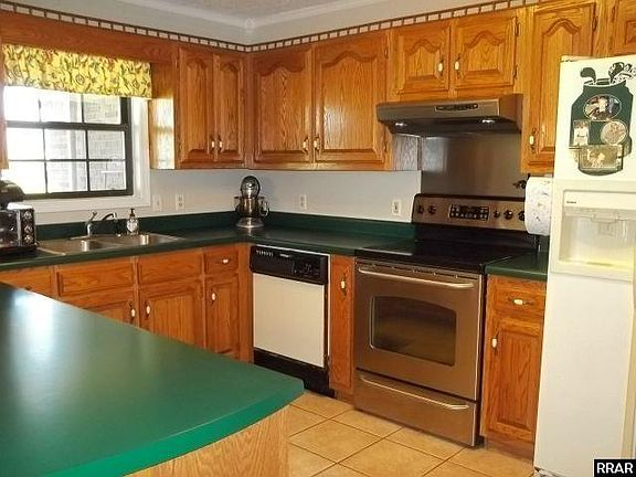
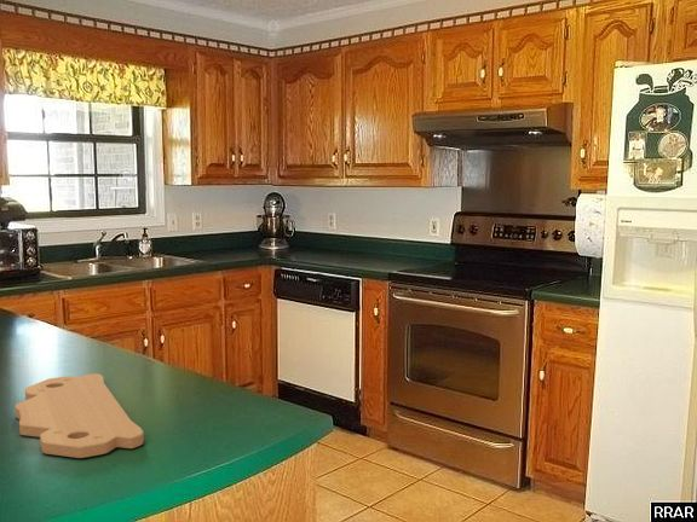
+ cutting board (70, 411)
